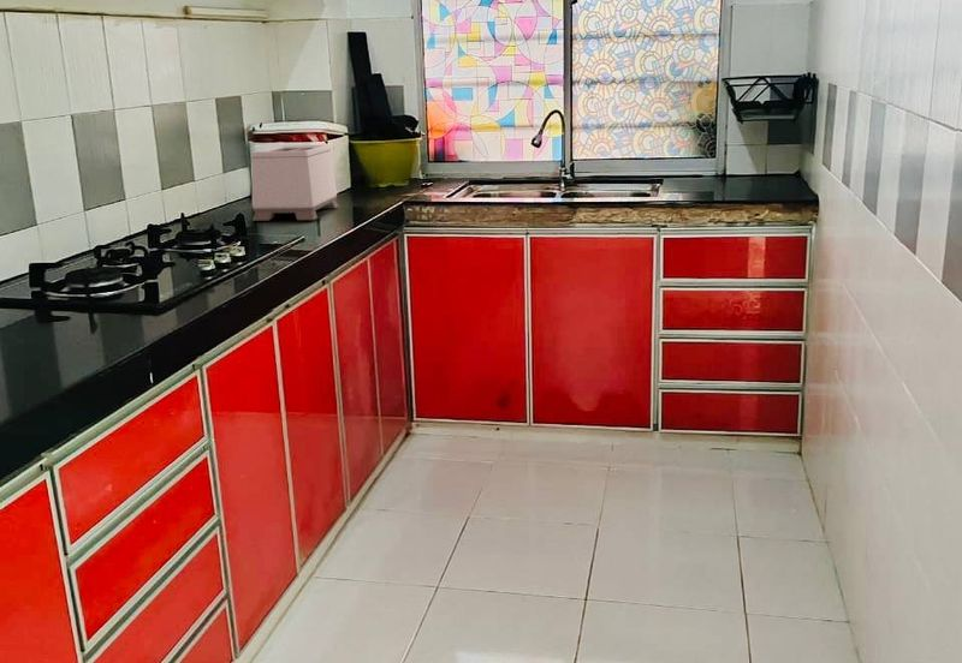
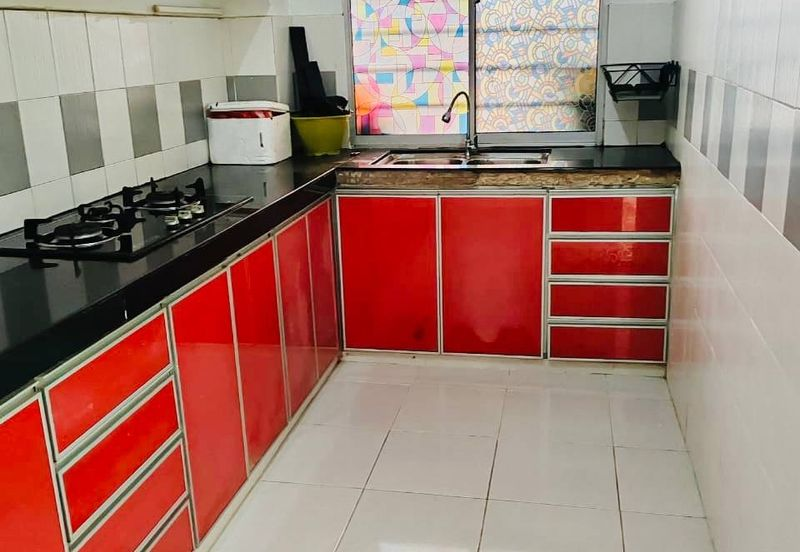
- toaster (296, 180)
